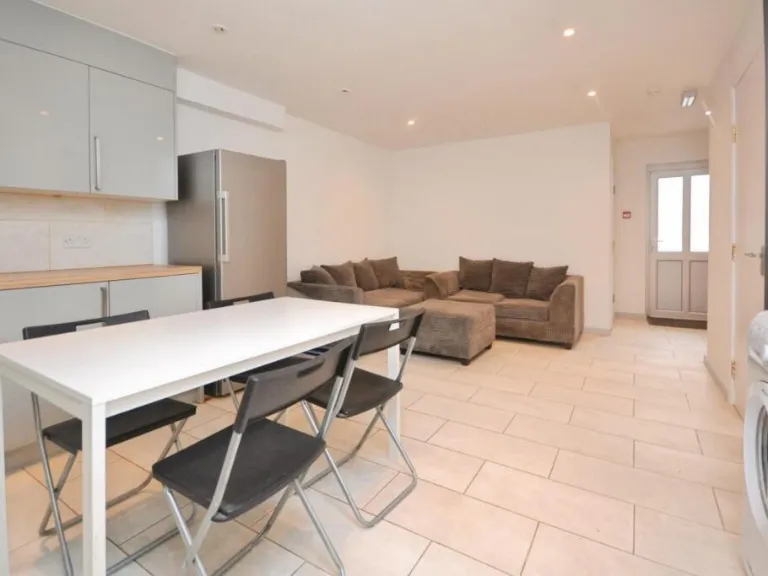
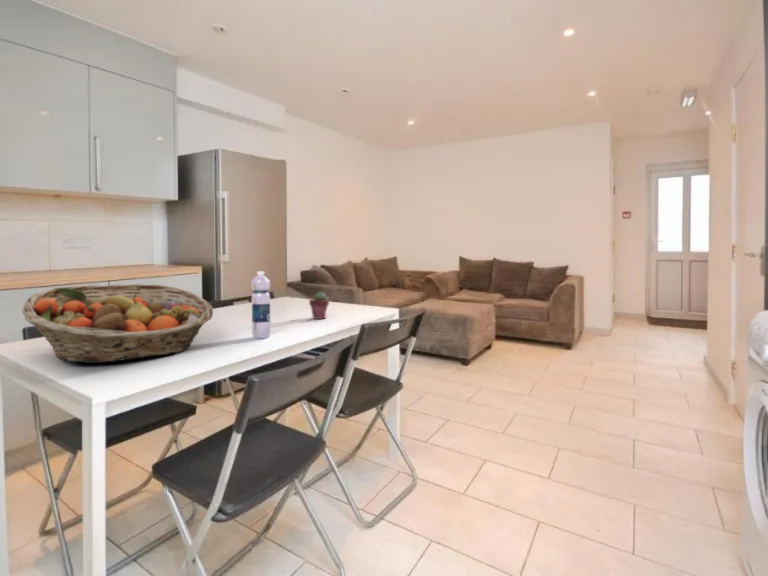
+ water bottle (261, 304)
+ fruit basket (127, 318)
+ potted succulent (319, 304)
